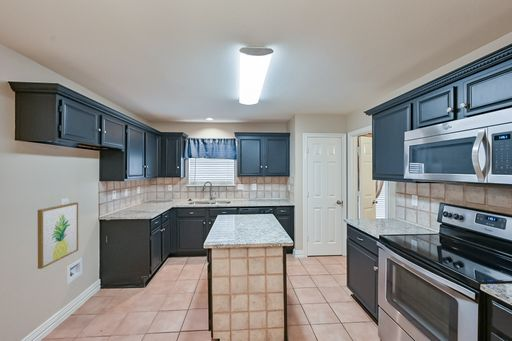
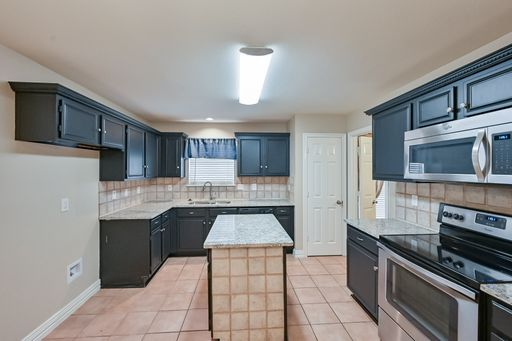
- wall art (60, 232)
